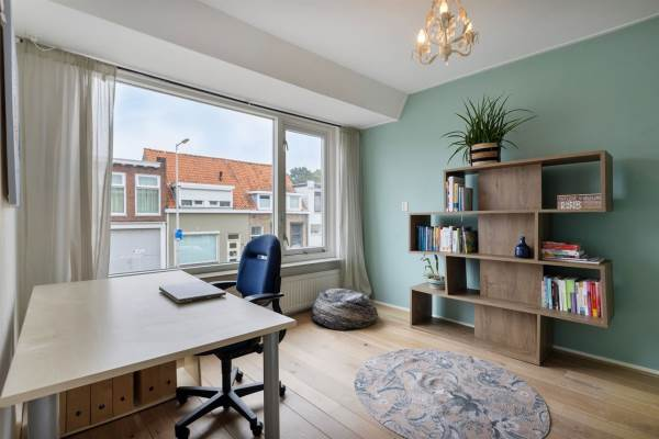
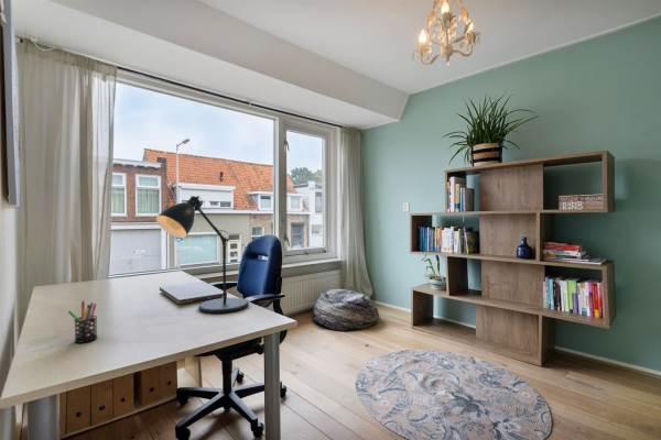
+ pen holder (83, 321)
+ desk lamp (223, 254)
